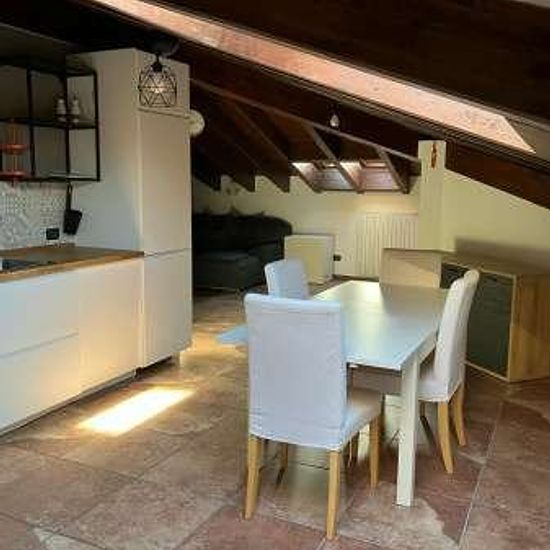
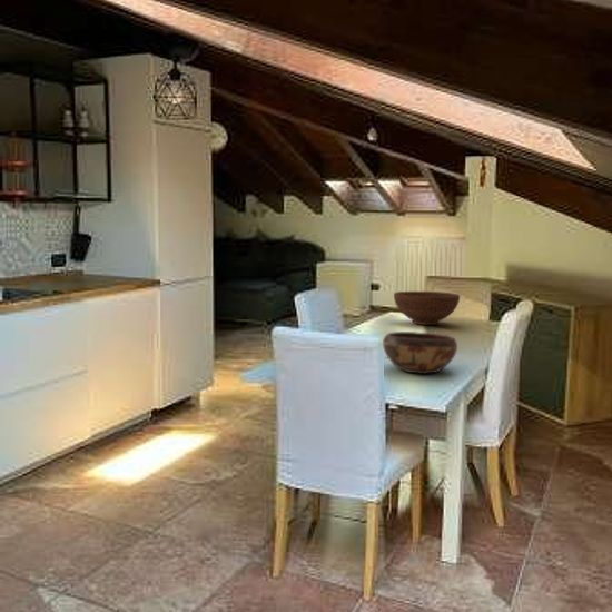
+ decorative bowl (419, 352)
+ fruit bowl (425, 308)
